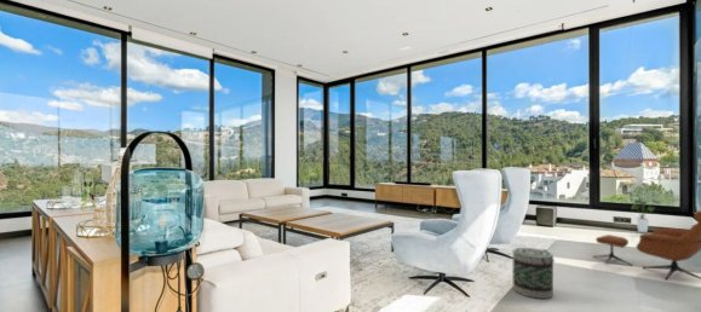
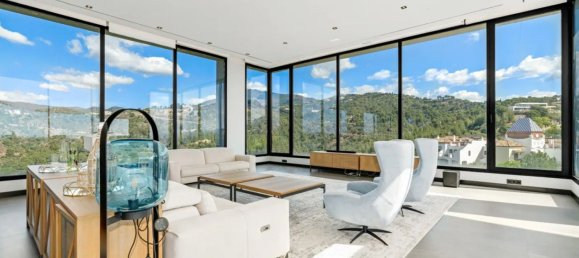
- basket (533, 270)
- lounge chair (647, 235)
- house plant (644, 214)
